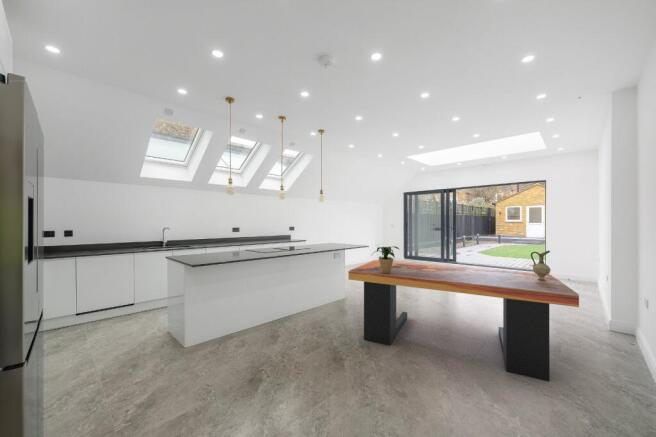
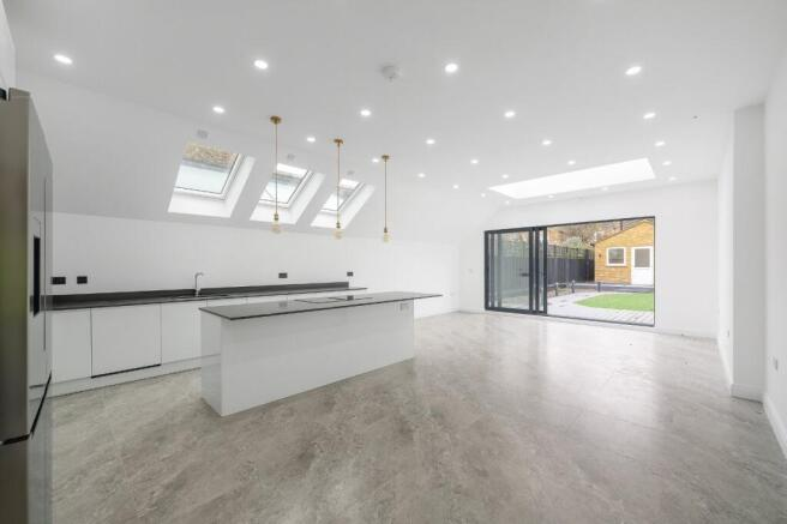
- dining table (448, 291)
- potted plant (386, 258)
- ceramic jug (540, 264)
